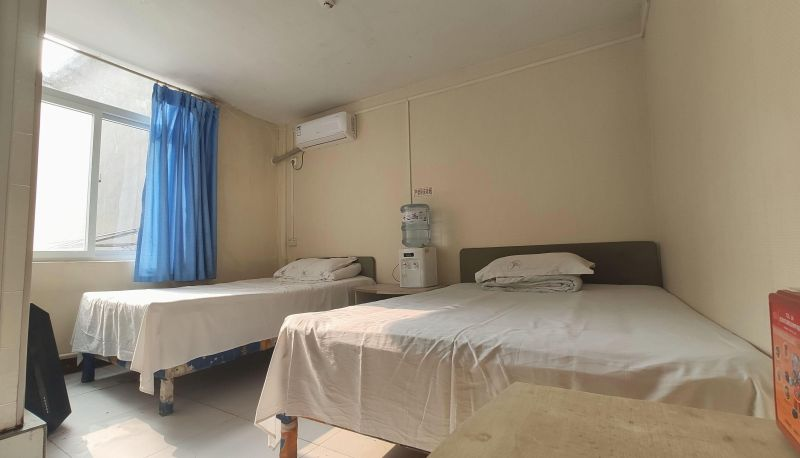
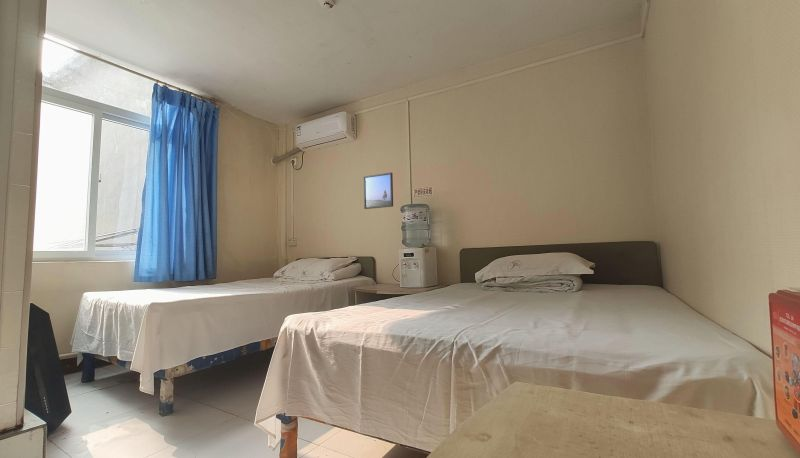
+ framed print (378, 191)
